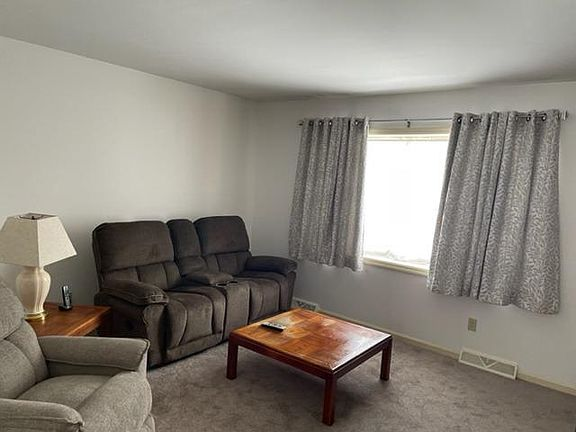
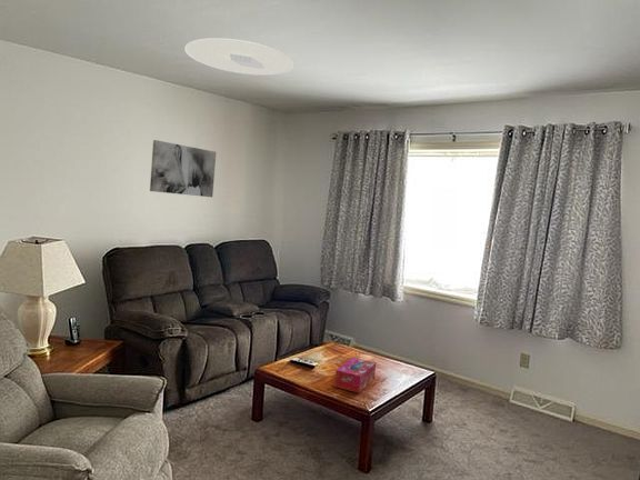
+ wall art (184, 170)
+ ceiling light (240, 52)
+ tissue box (356, 373)
